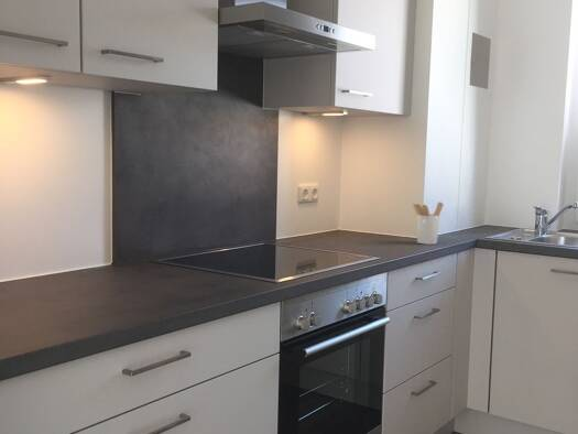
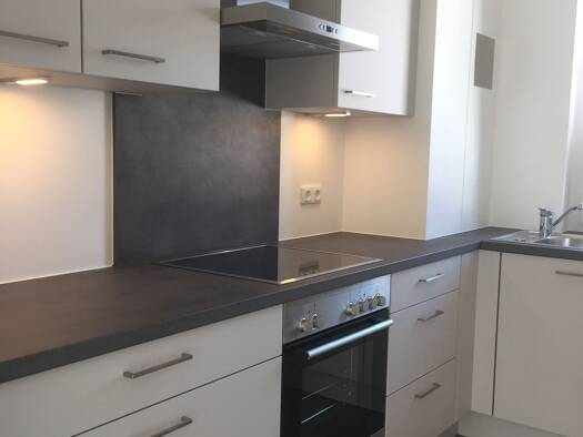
- utensil holder (425, 221)
